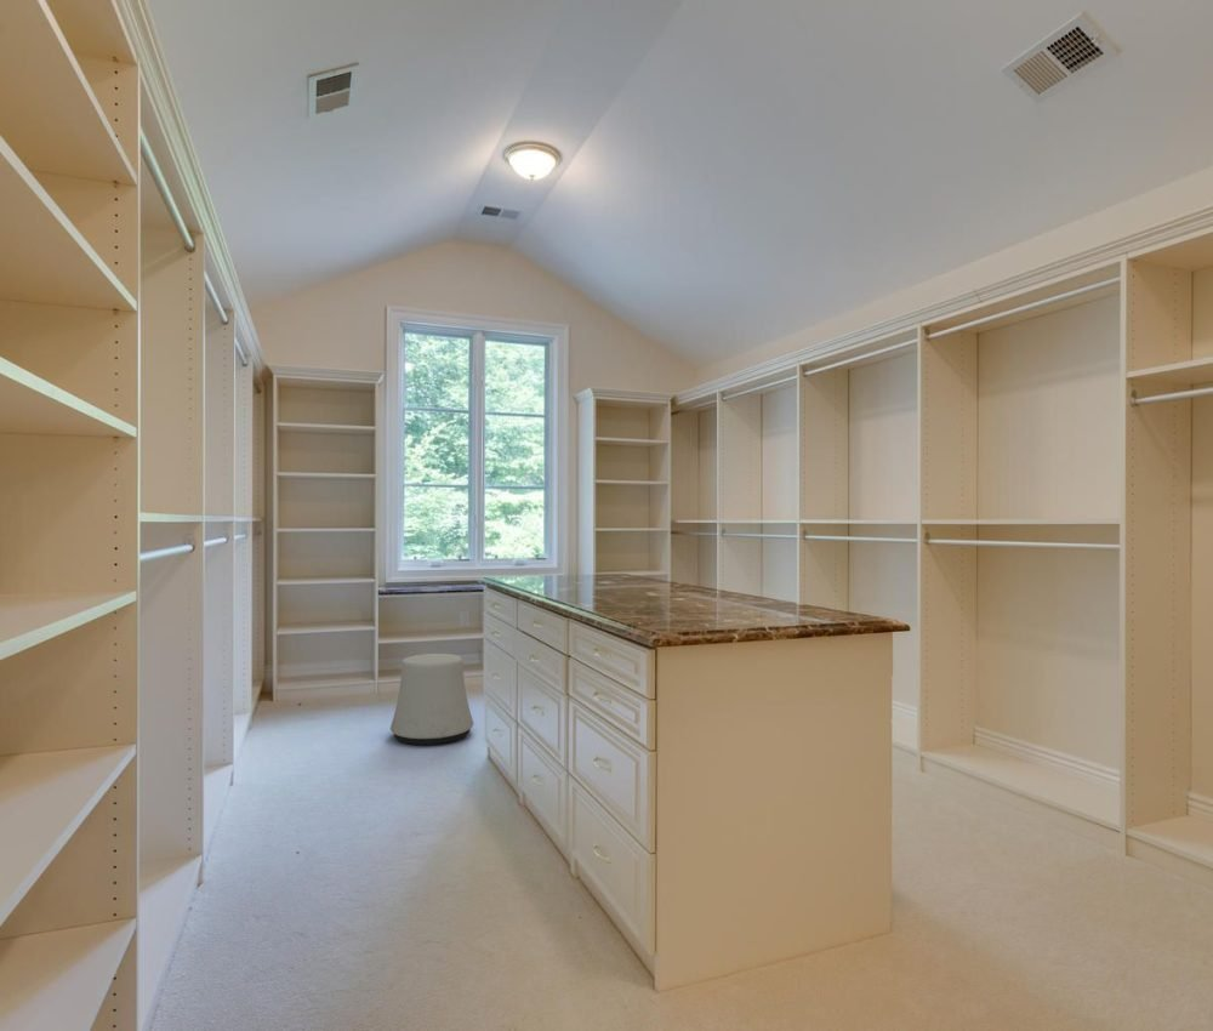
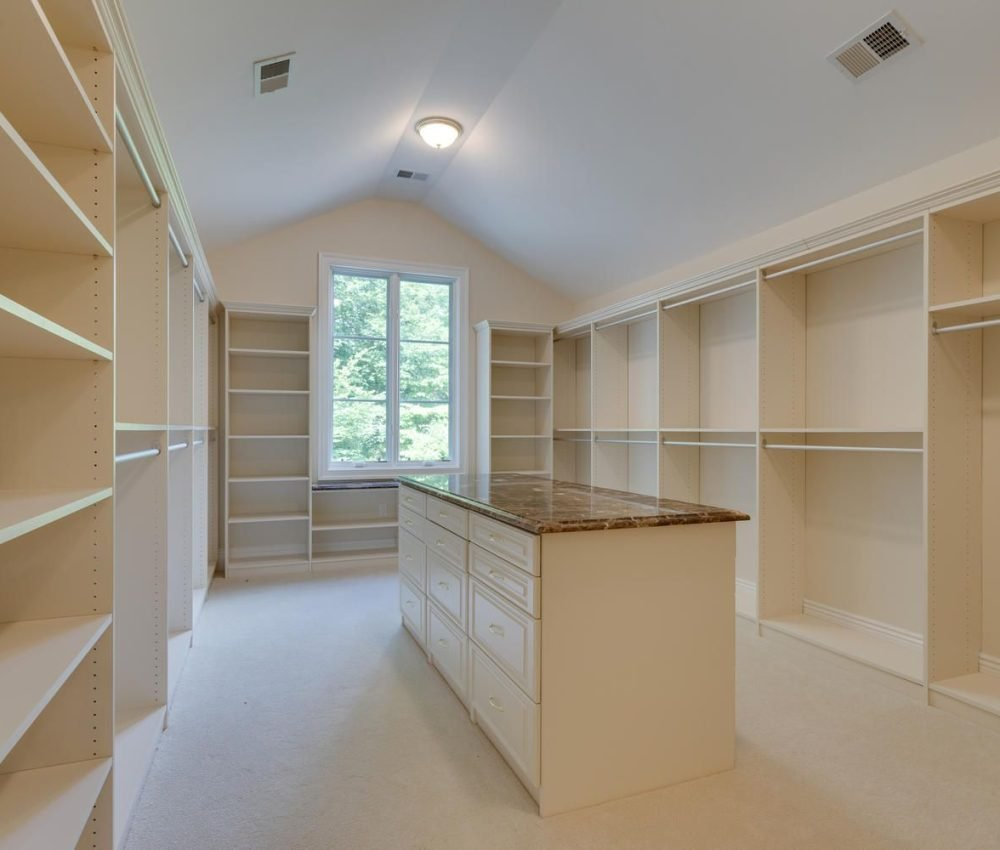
- stool (432, 696)
